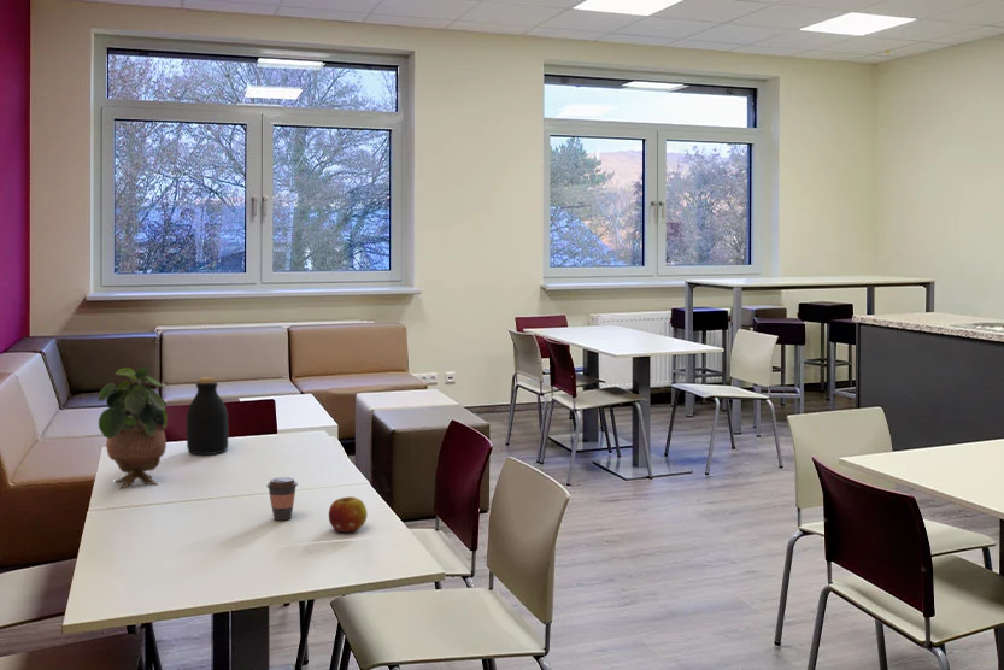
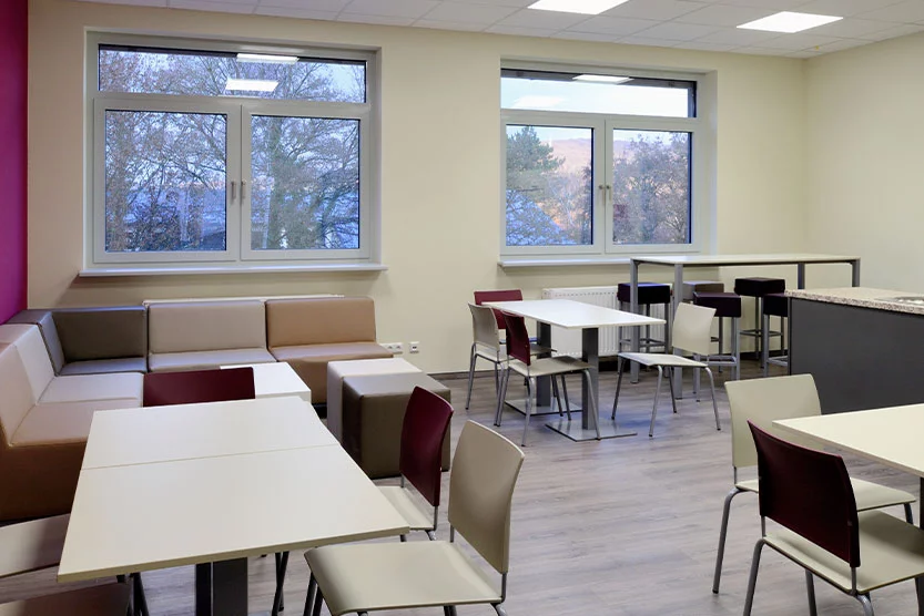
- potted plant (133, 424)
- fruit (347, 513)
- coffee cup (282, 499)
- bottle (207, 415)
